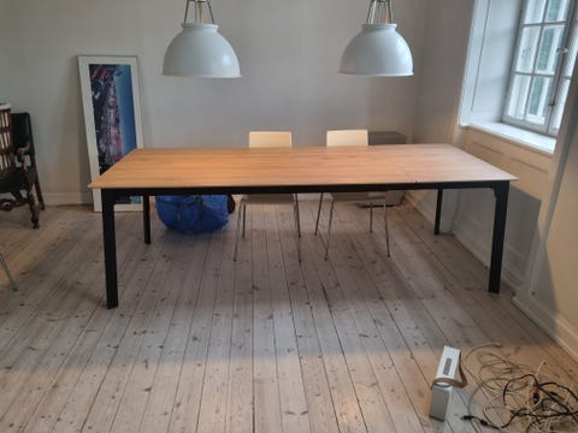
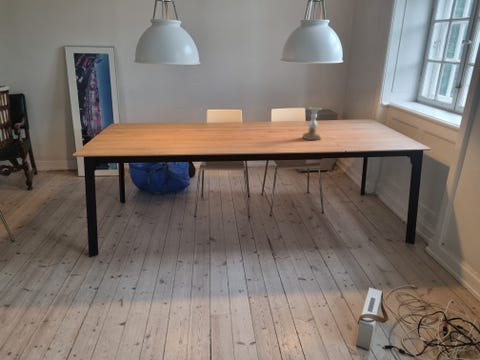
+ candle holder (313, 123)
